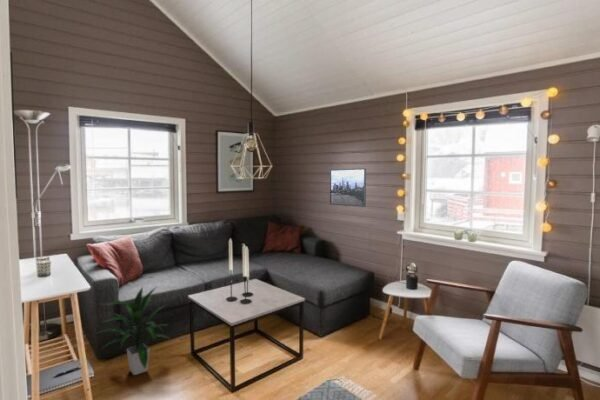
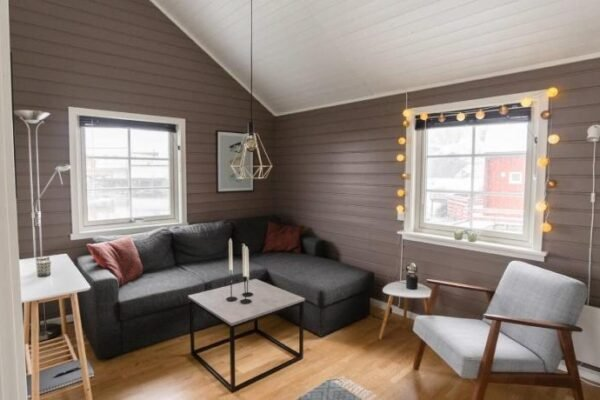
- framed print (347, 187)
- indoor plant (136, 330)
